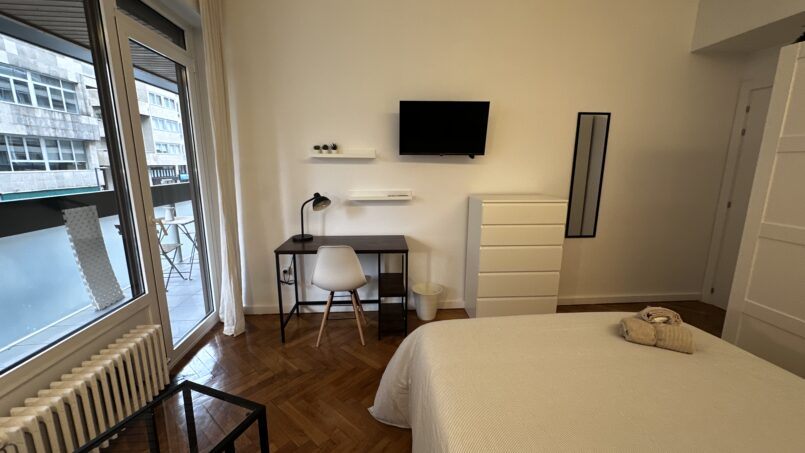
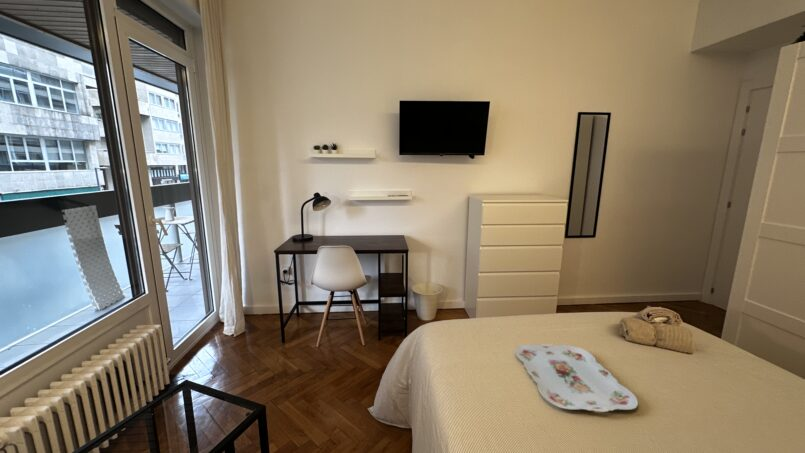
+ serving tray (568, 373)
